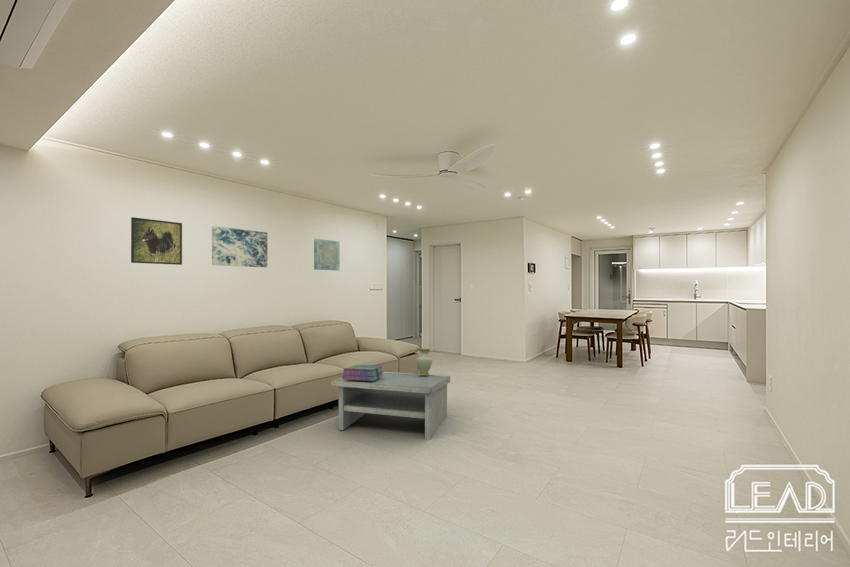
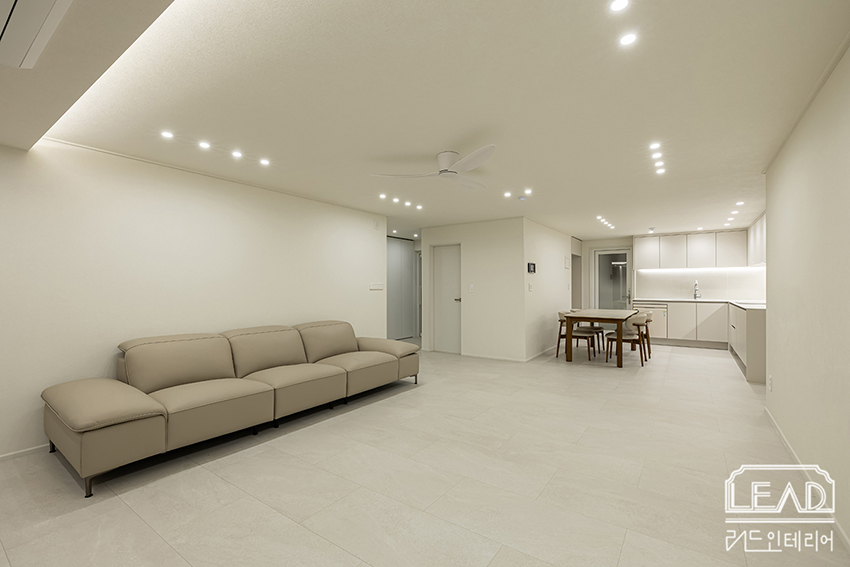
- vase (423, 358)
- wall art (327, 255)
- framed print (157, 242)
- stack of books (363, 374)
- wall art (241, 248)
- coffee table (394, 398)
